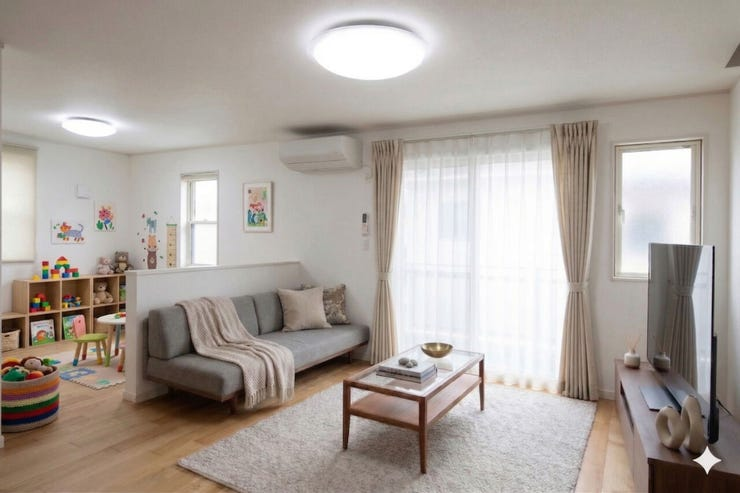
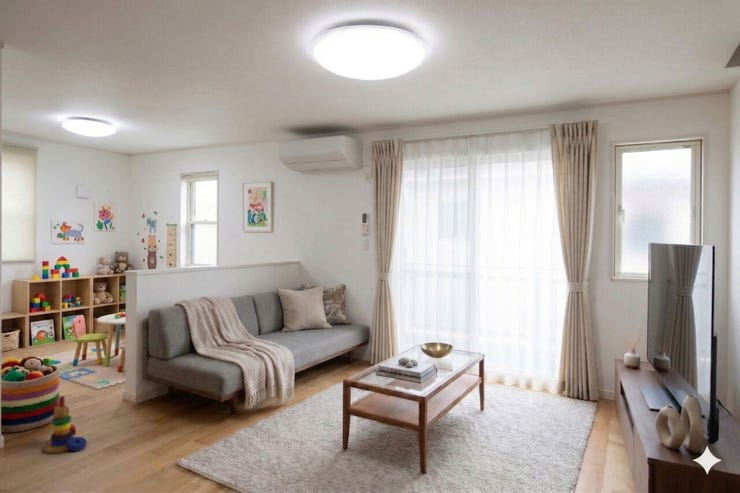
+ stacking toy (66, 420)
